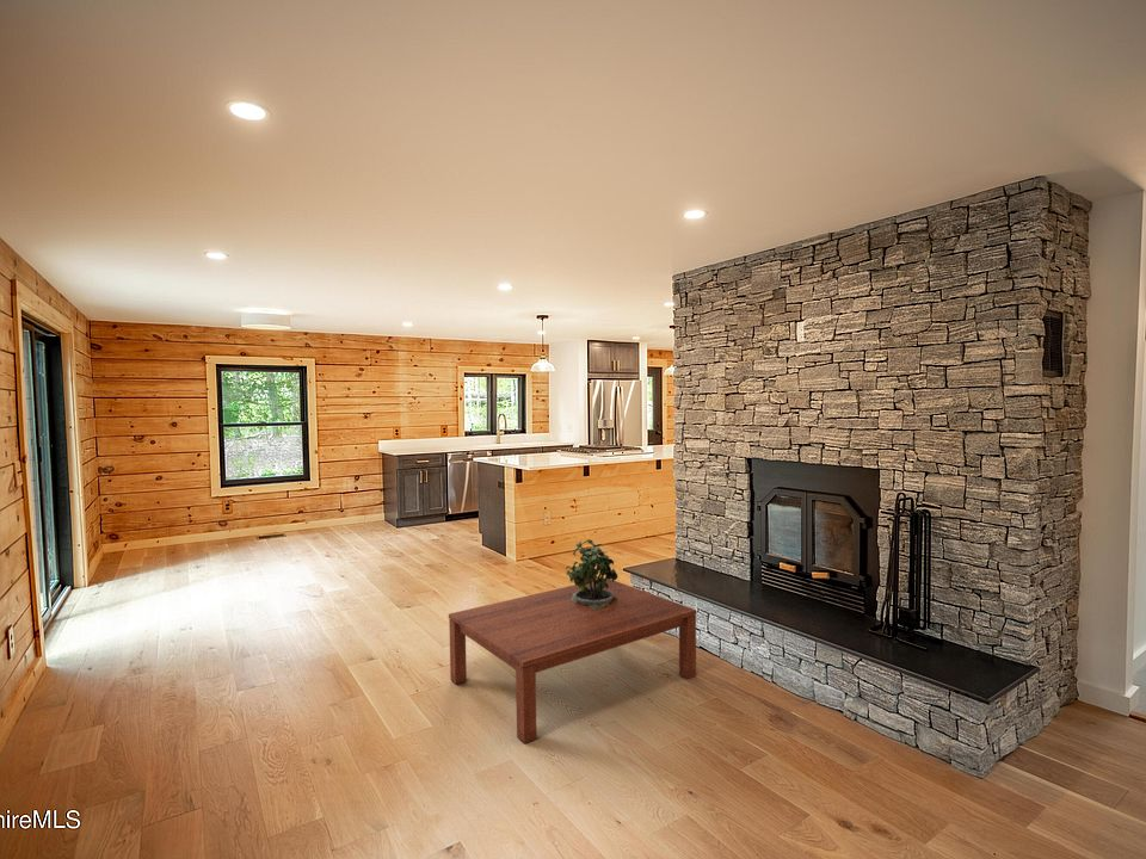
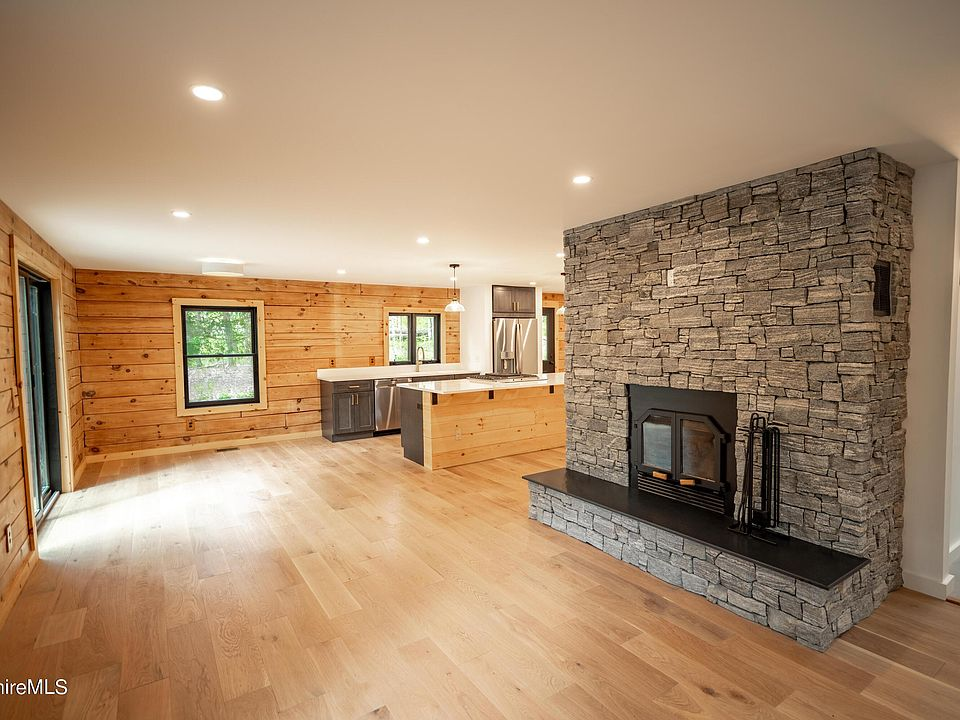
- potted plant (591, 568)
- coffee table (573, 644)
